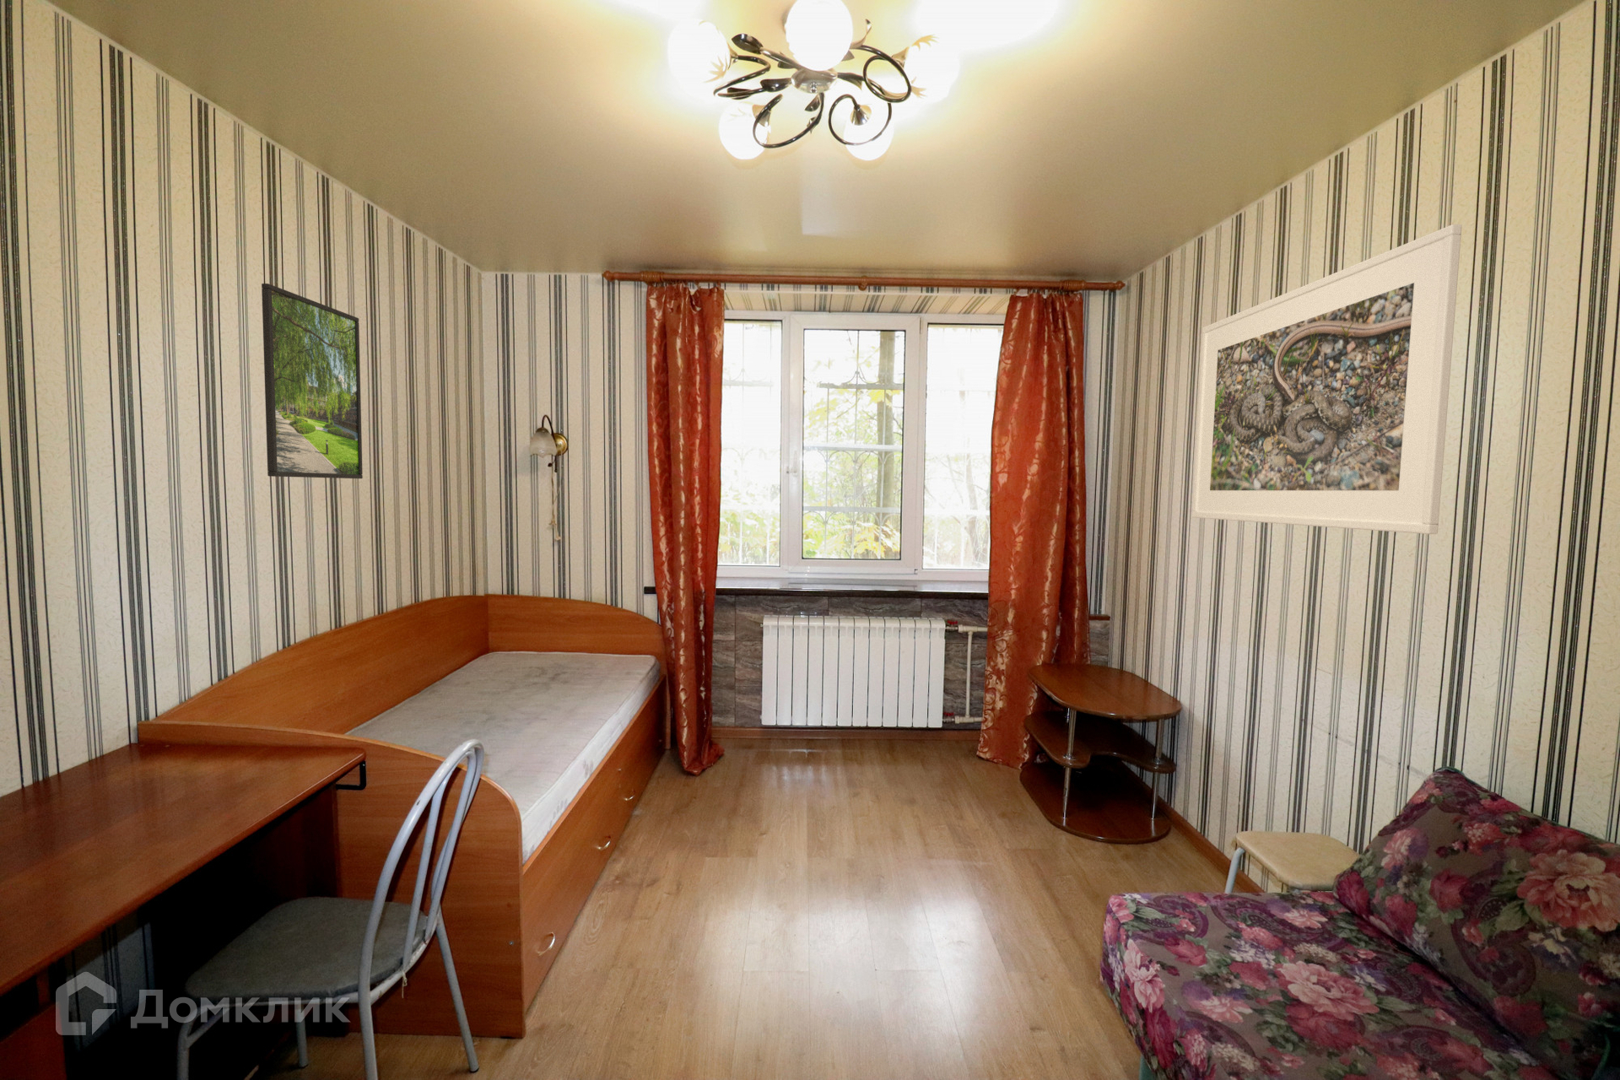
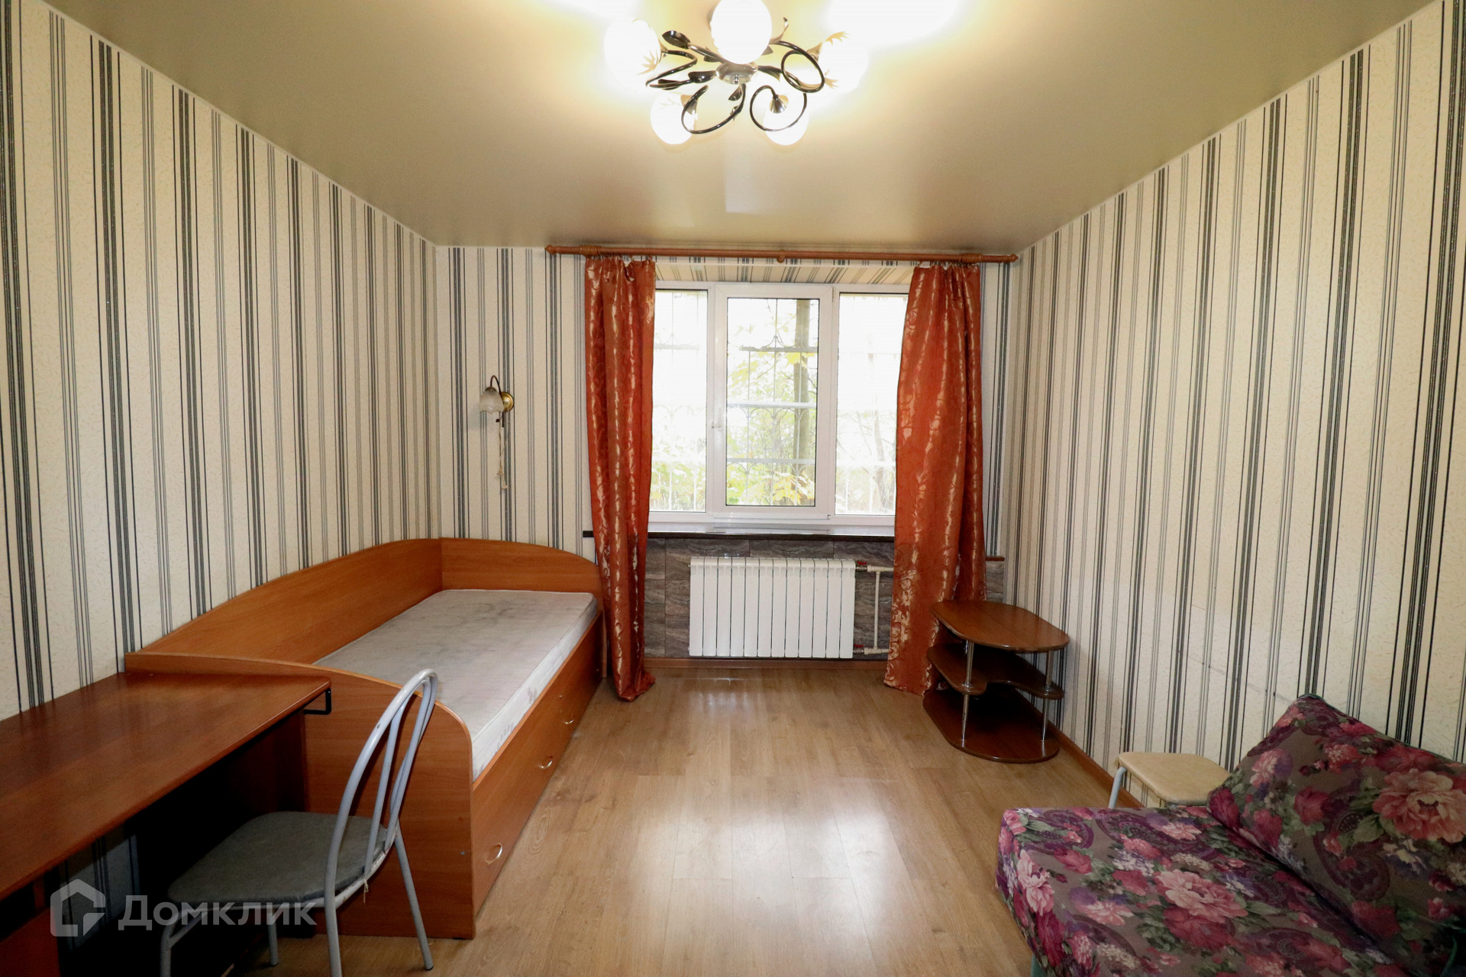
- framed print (316, 391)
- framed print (1292, 406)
